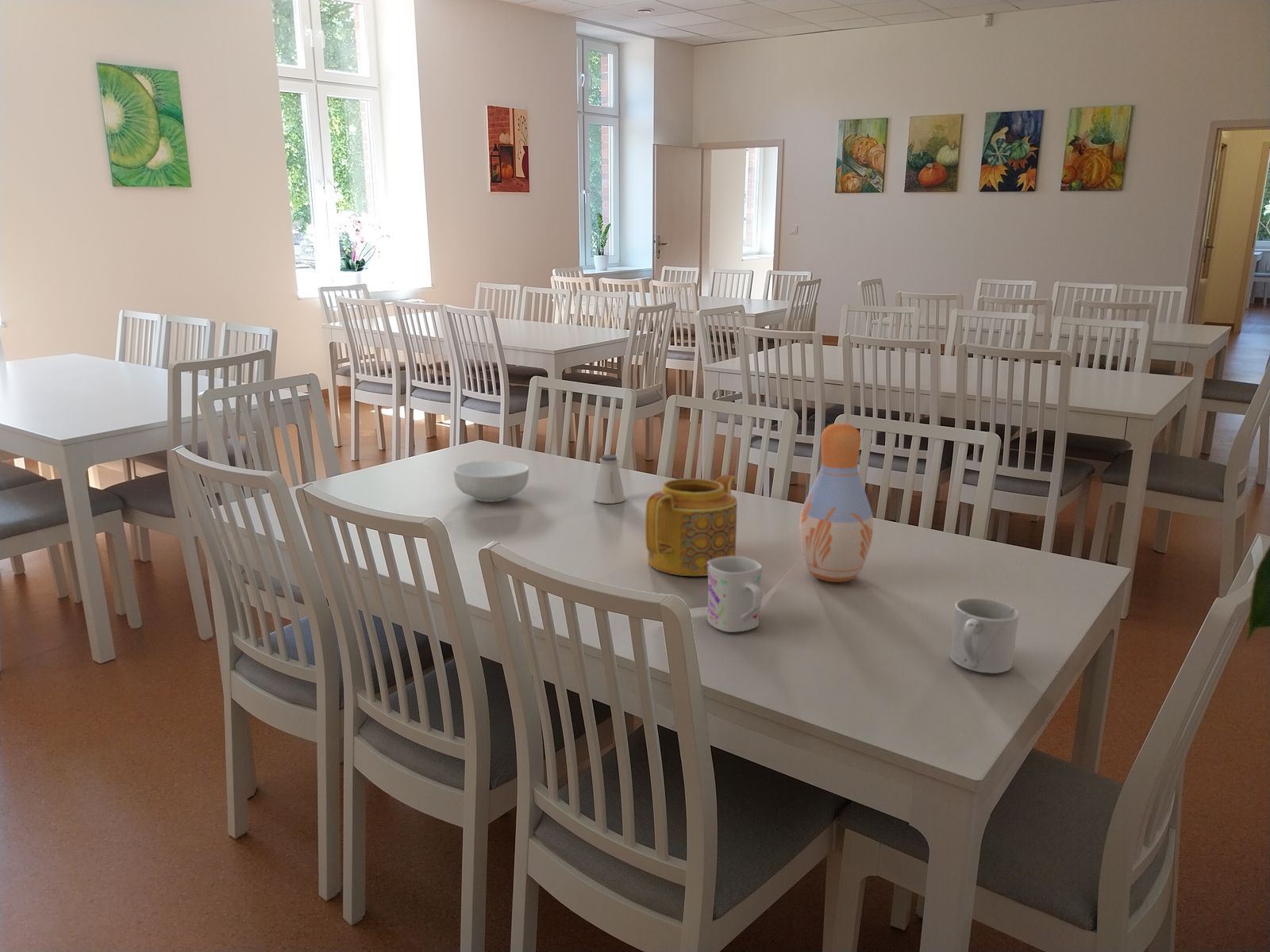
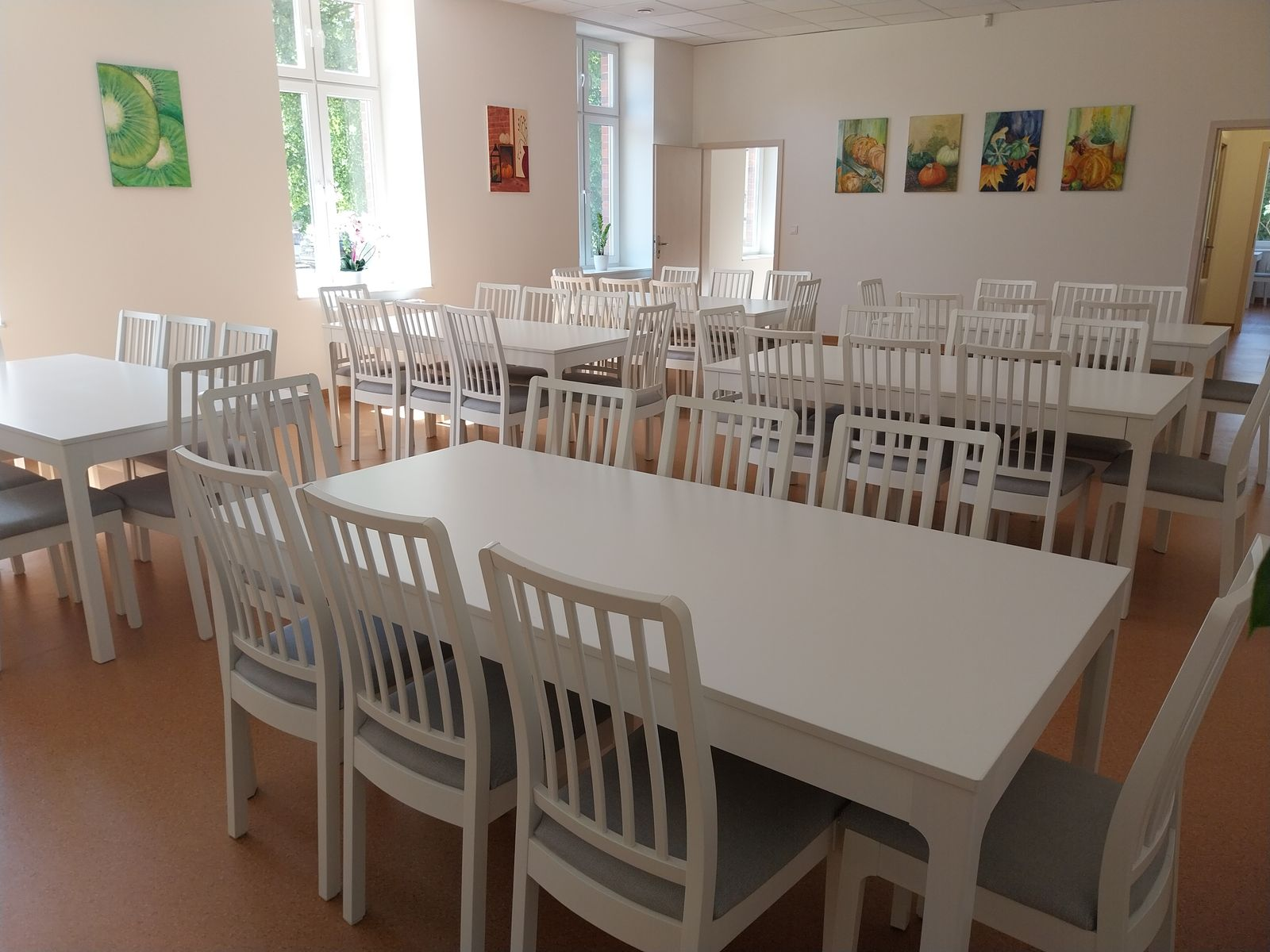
- cereal bowl (491, 482)
- teapot (694, 523)
- vase (837, 501)
- mug (979, 638)
- saltshaker (609, 478)
- mug (738, 597)
